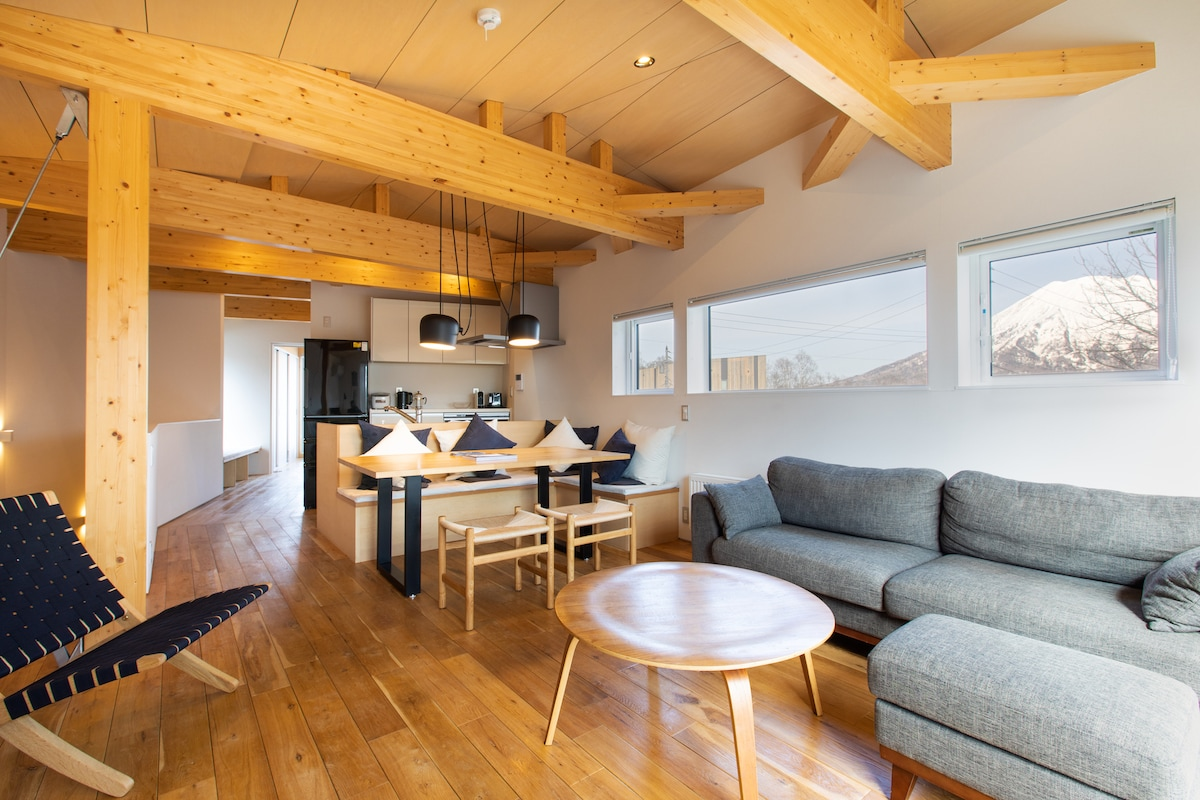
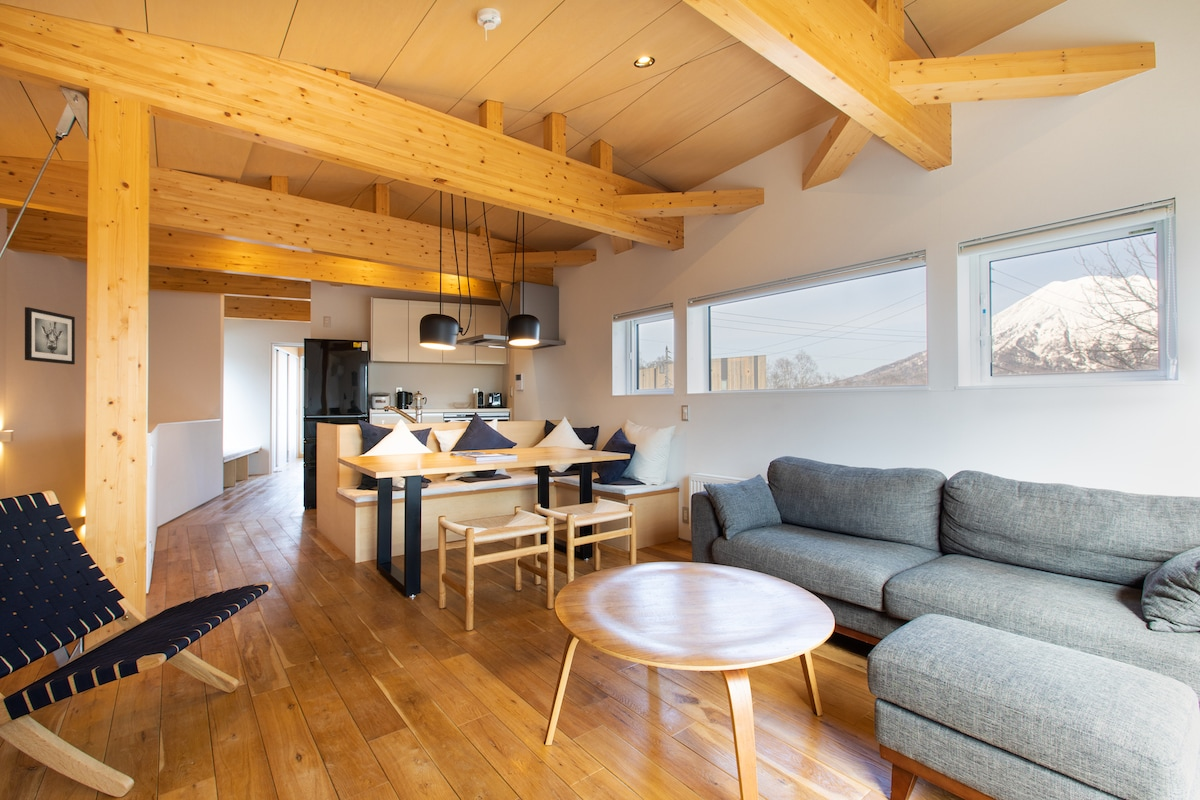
+ wall art (51, 337)
